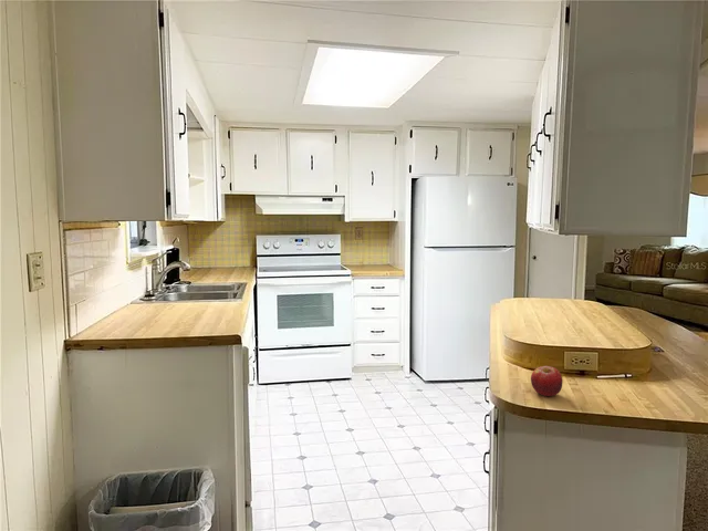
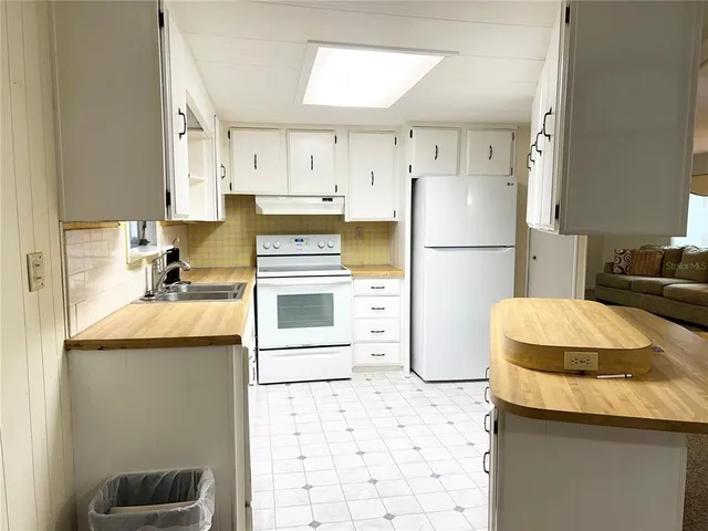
- fruit (545, 381)
